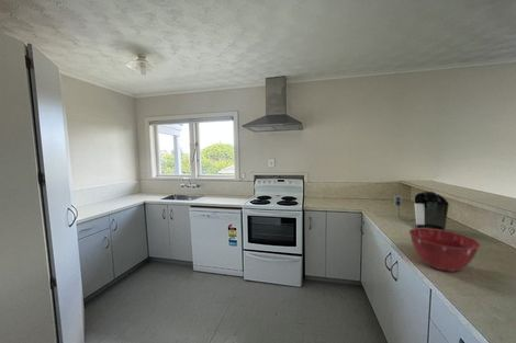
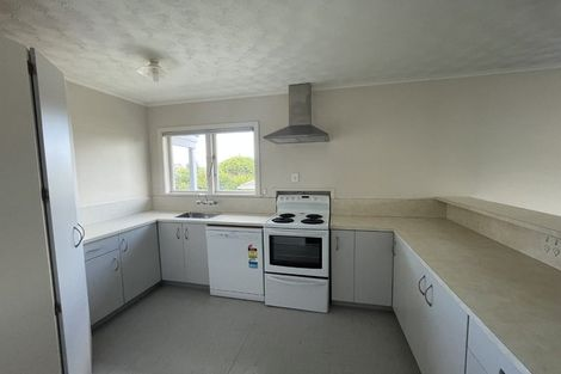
- coffee maker (420, 209)
- mixing bowl (441, 250)
